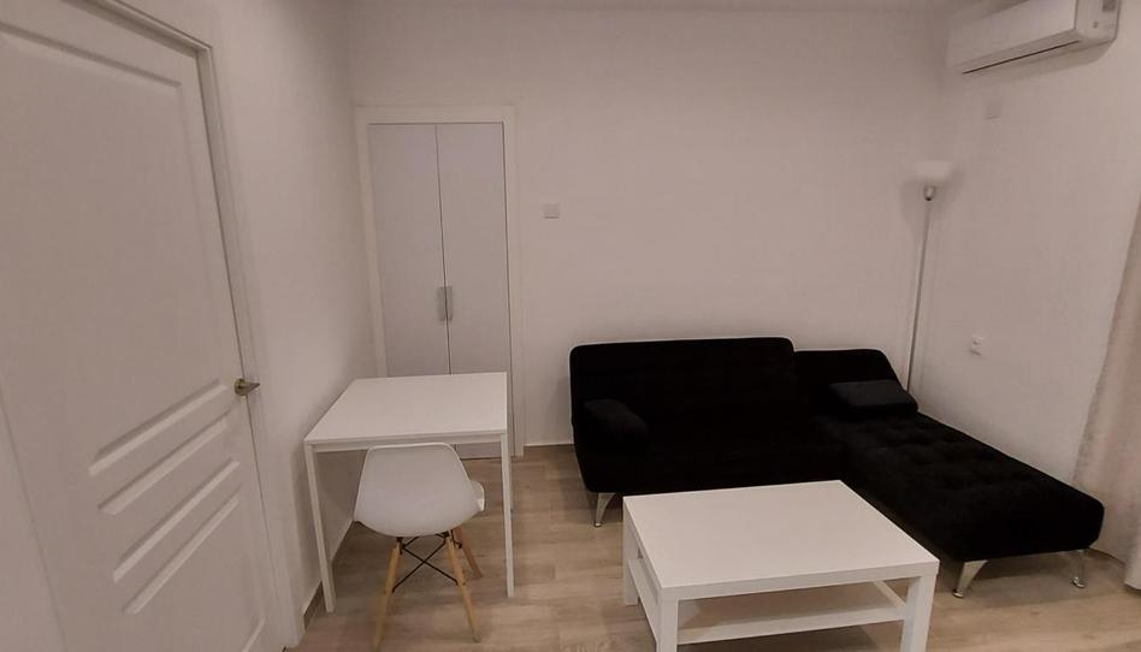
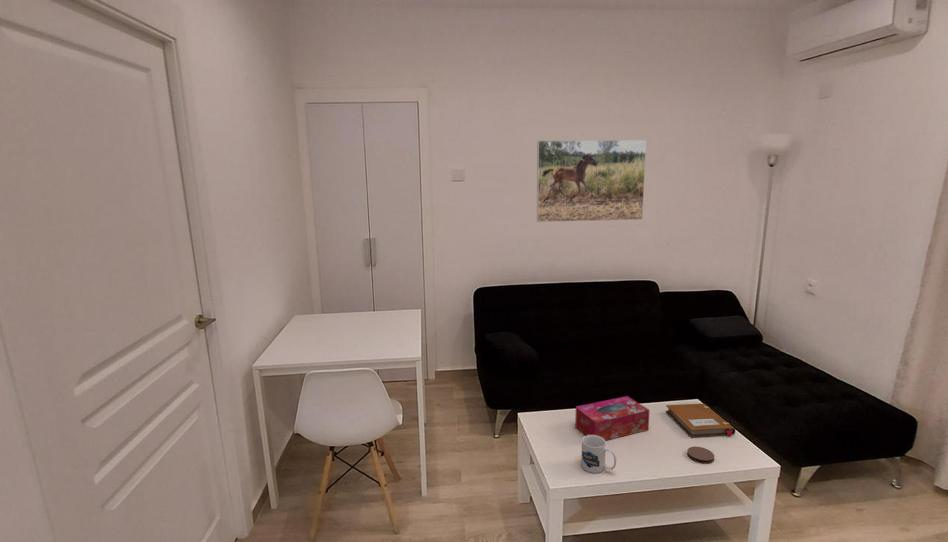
+ coaster (700, 454)
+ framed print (591, 181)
+ mug (596, 455)
+ tissue box (611, 418)
+ notebook (699, 419)
